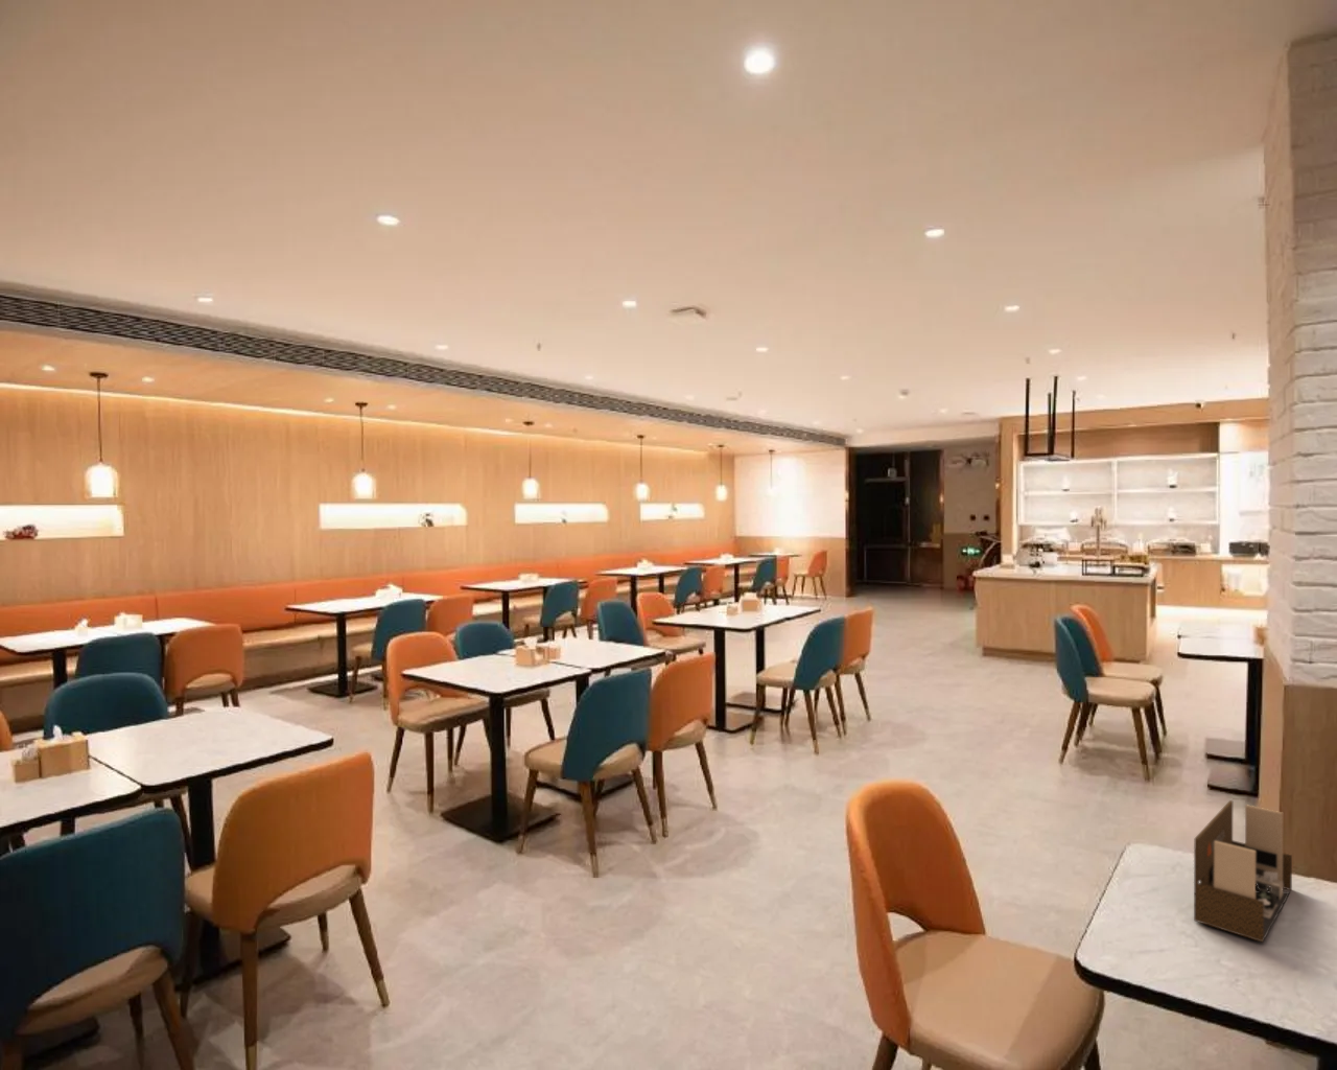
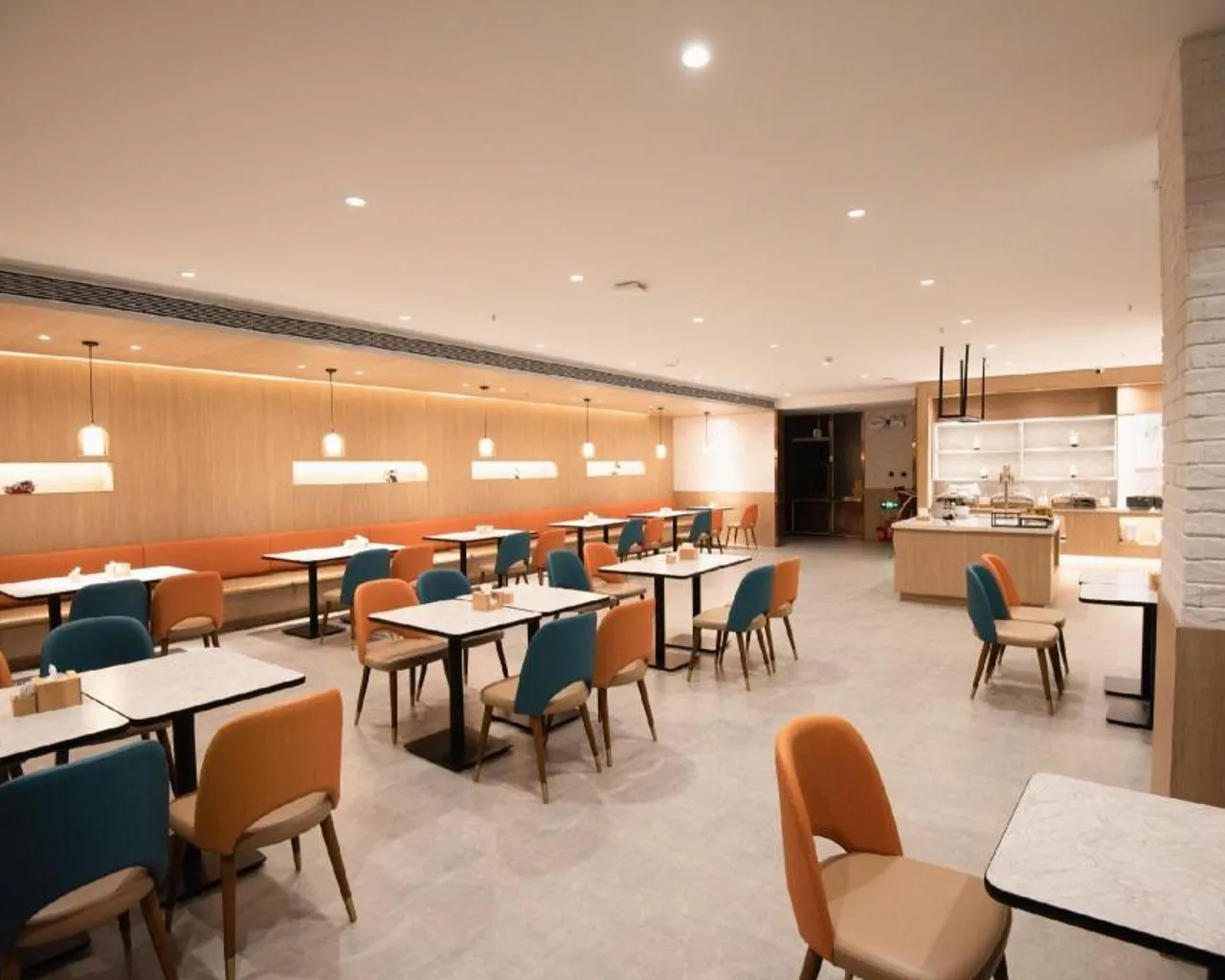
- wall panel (1244, 864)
